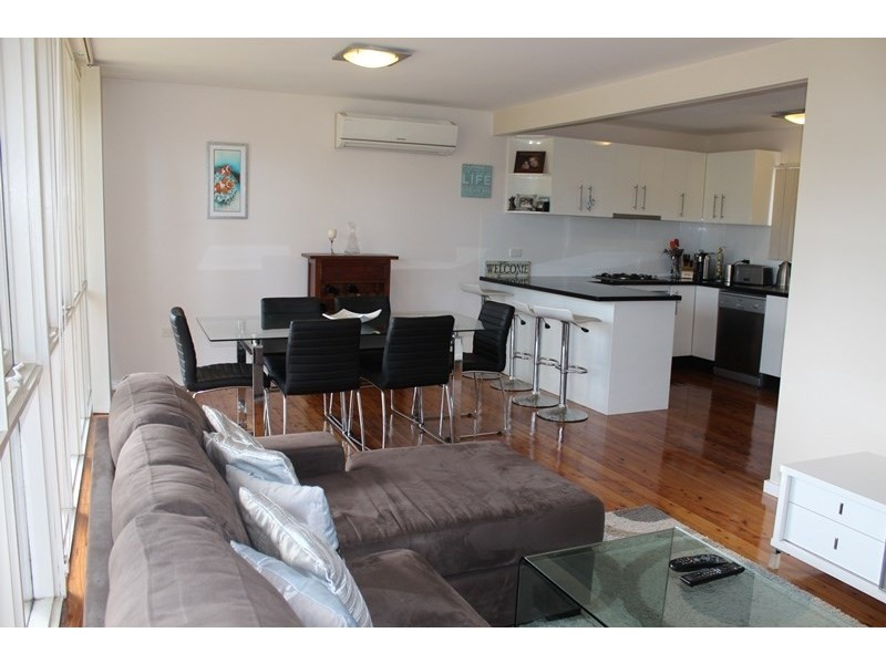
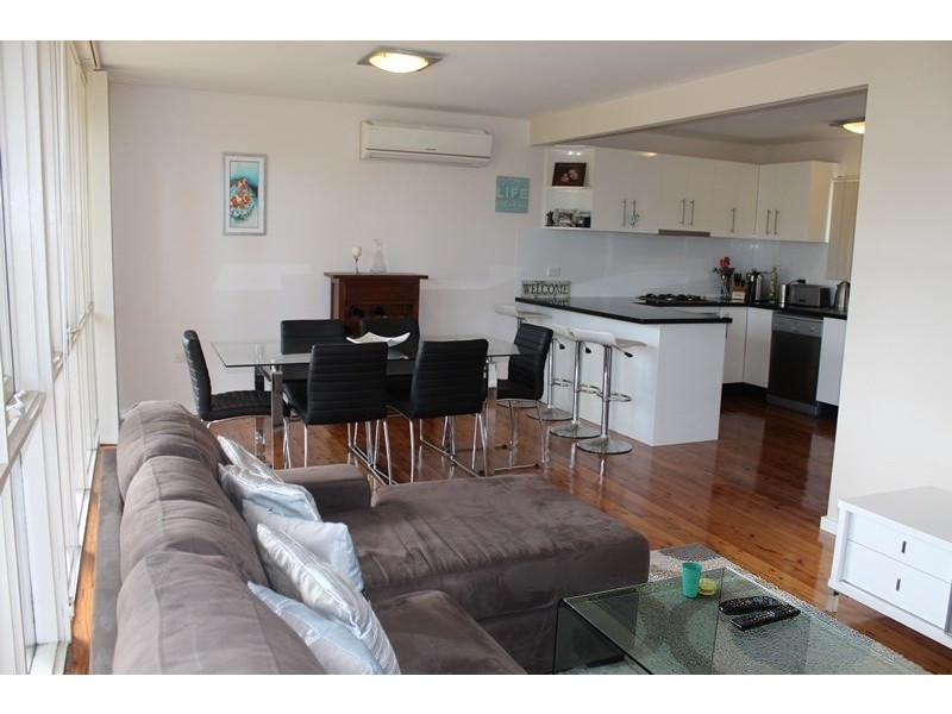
+ cup (699, 578)
